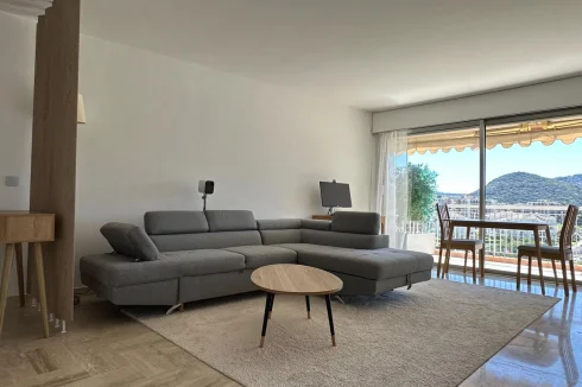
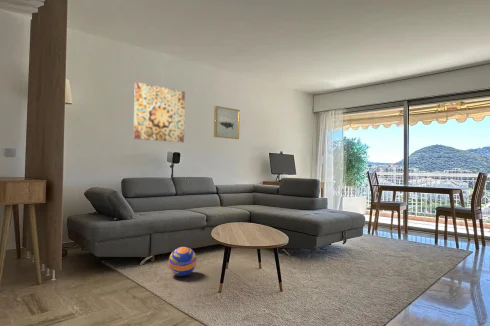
+ wall art (160, 114)
+ wall art (227, 123)
+ ball (182, 261)
